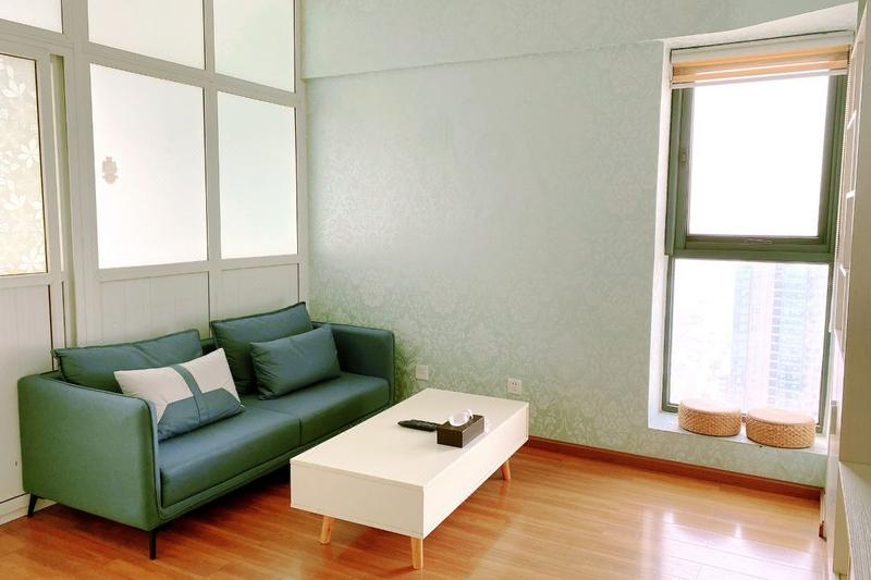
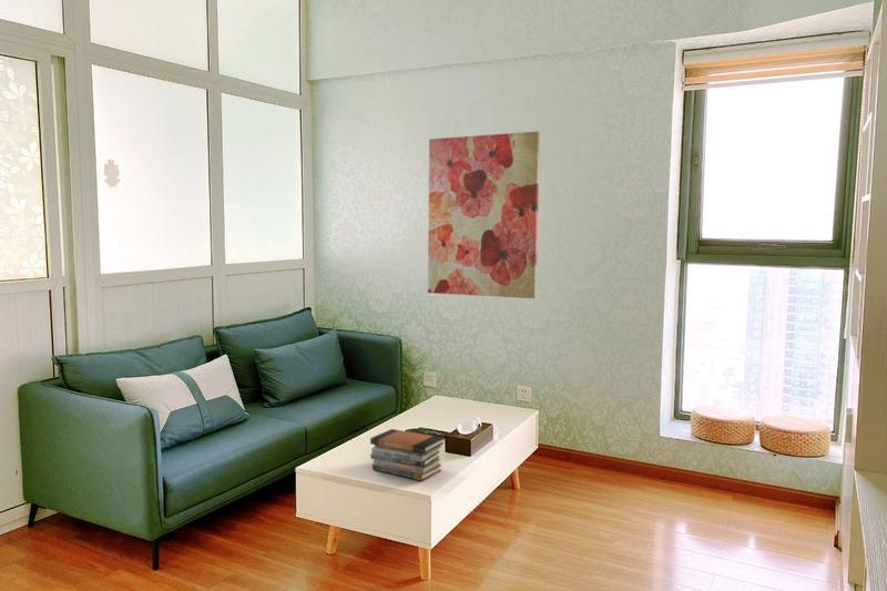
+ wall art (481, 216)
+ book stack (406, 454)
